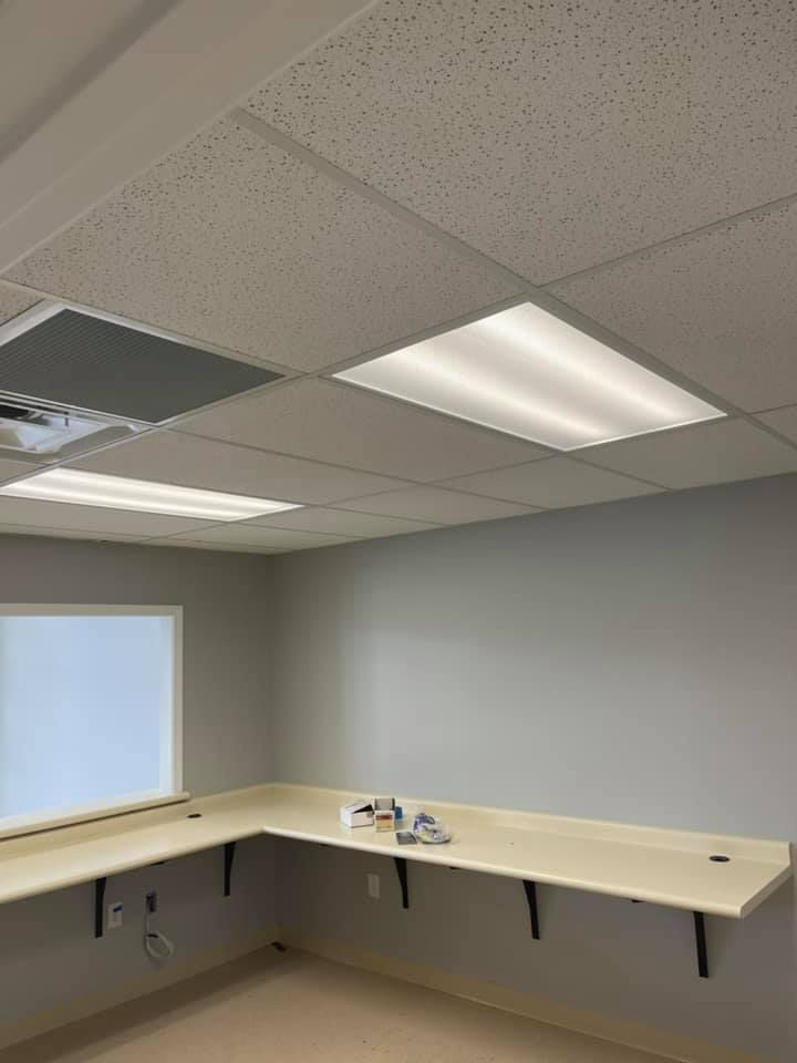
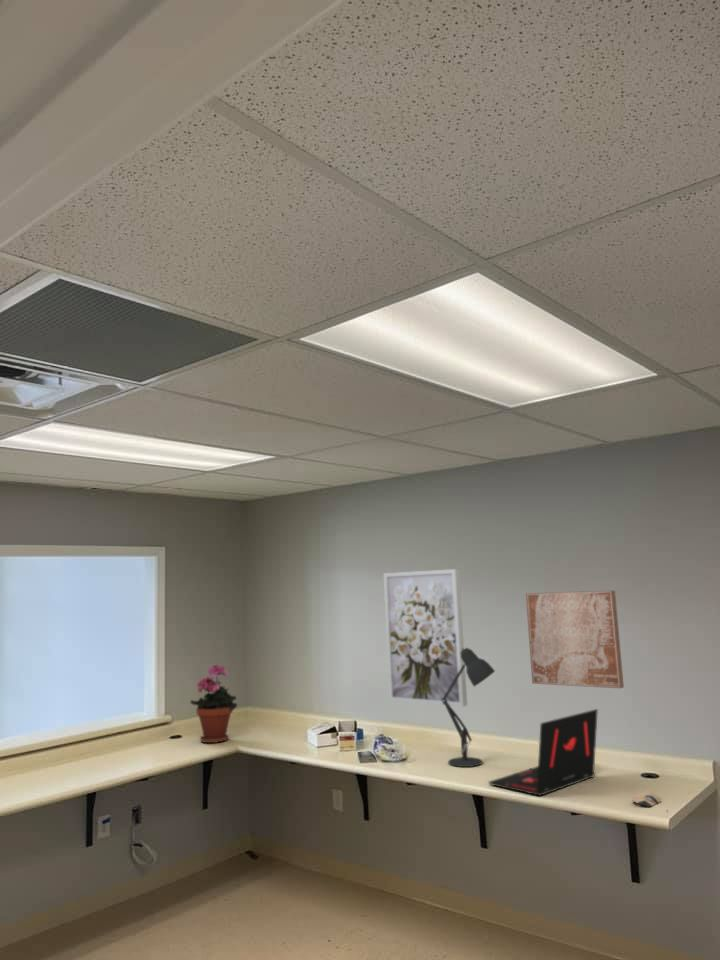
+ laptop (543, 746)
+ computer mouse (656, 800)
+ potted plant (214, 701)
+ desk lamp (457, 715)
+ wall art (572, 638)
+ wall art (423, 636)
